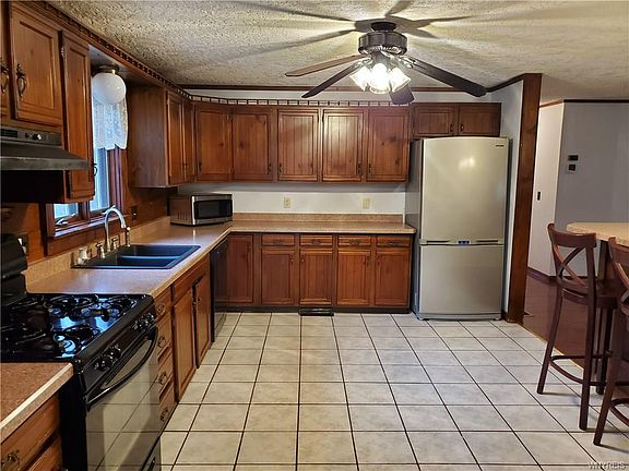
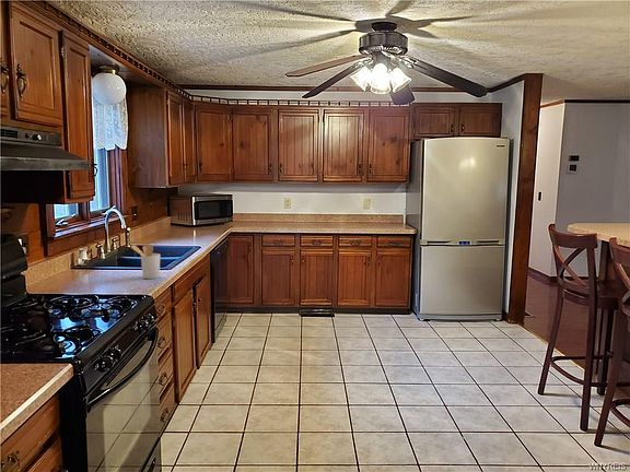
+ utensil holder (145, 260)
